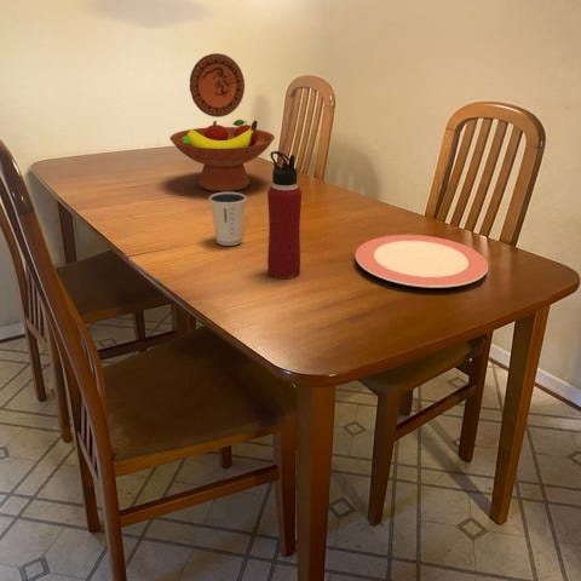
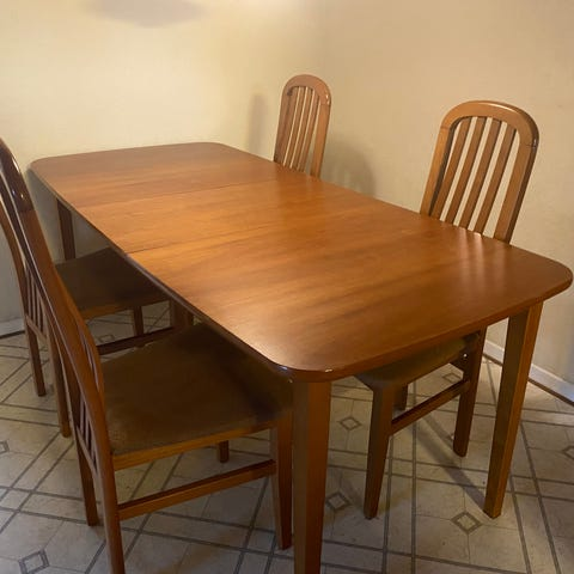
- water bottle (283, 214)
- dixie cup (228, 219)
- decorative plate (217, 85)
- fruit bowl (223, 151)
- plate (420, 261)
